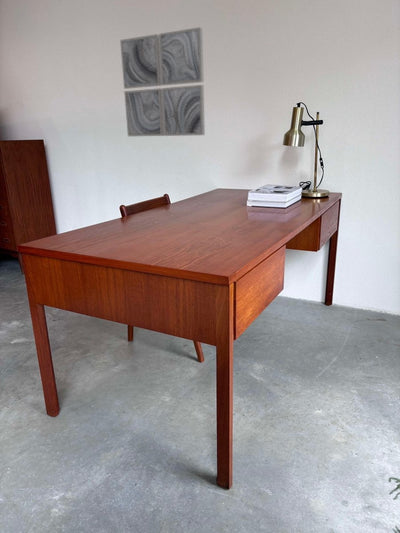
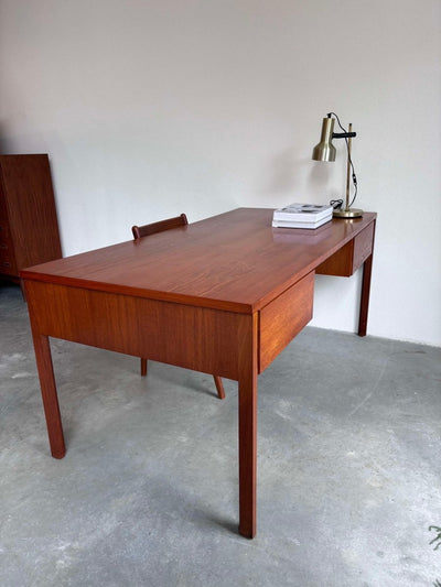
- wall art (161, 85)
